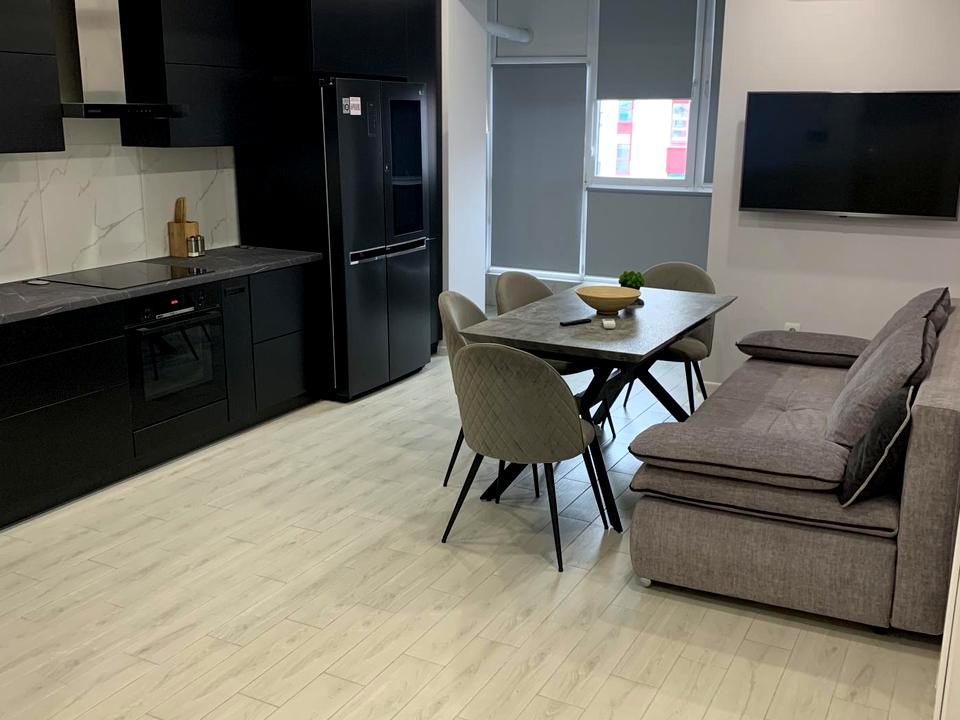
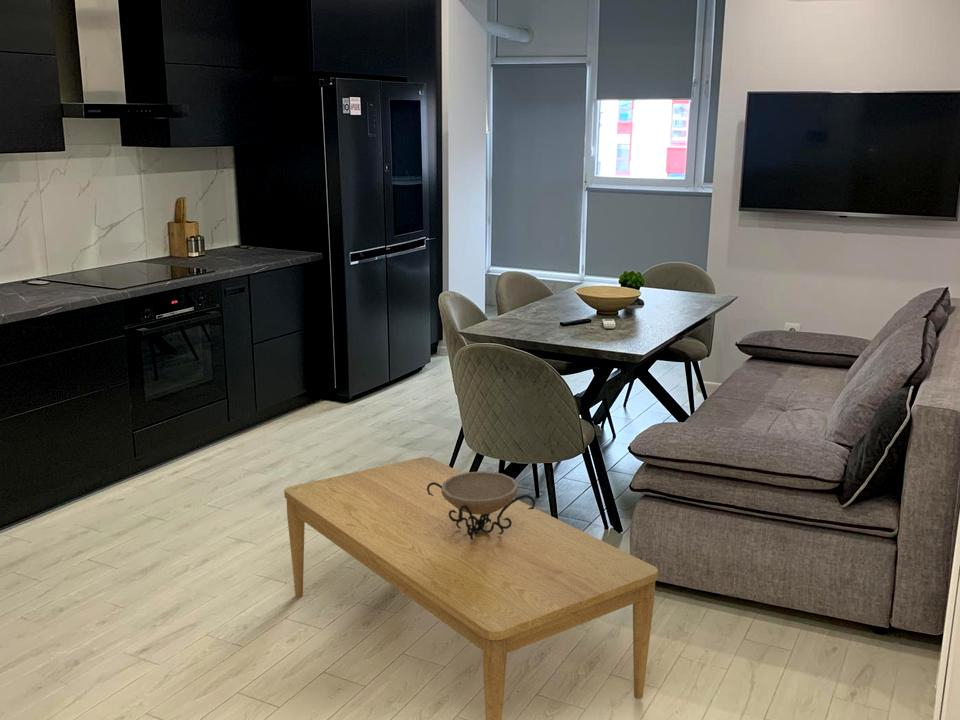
+ coffee table (452, 584)
+ decorative bowl (479, 508)
